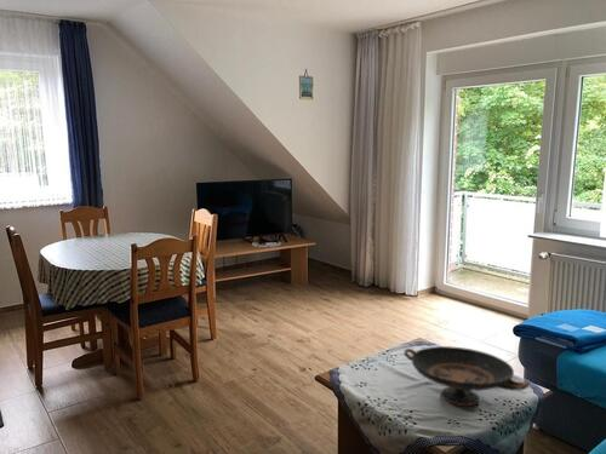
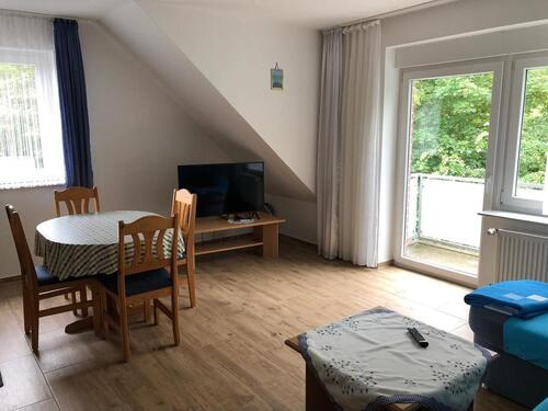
- decorative bowl (461, 379)
